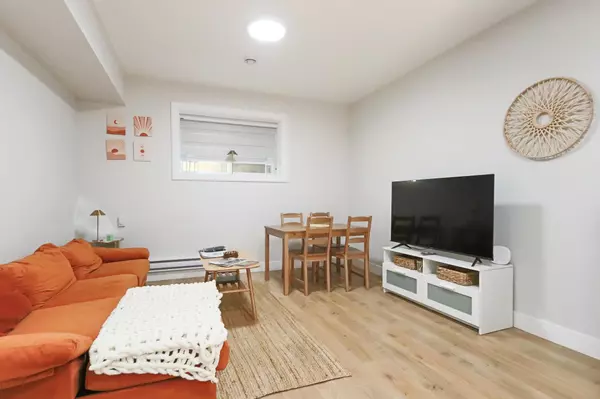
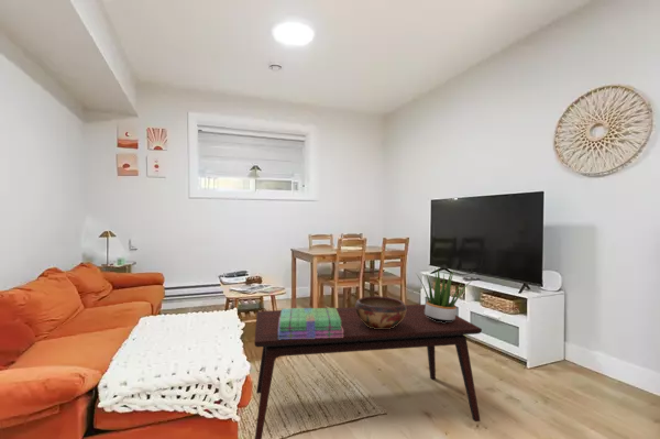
+ potted plant (439, 294)
+ coffee table (360, 350)
+ decorative bowl (380, 312)
+ stack of books (309, 321)
